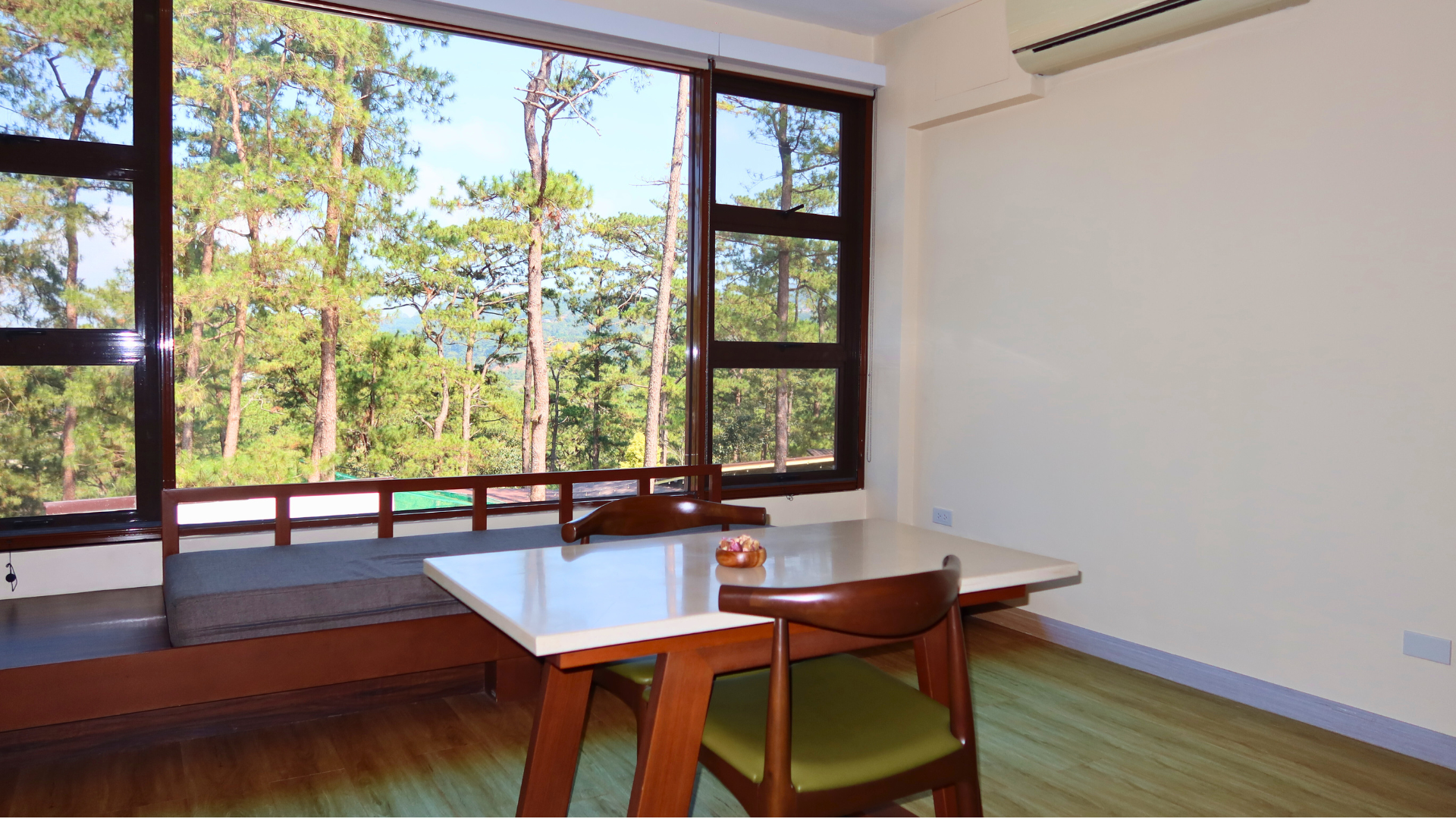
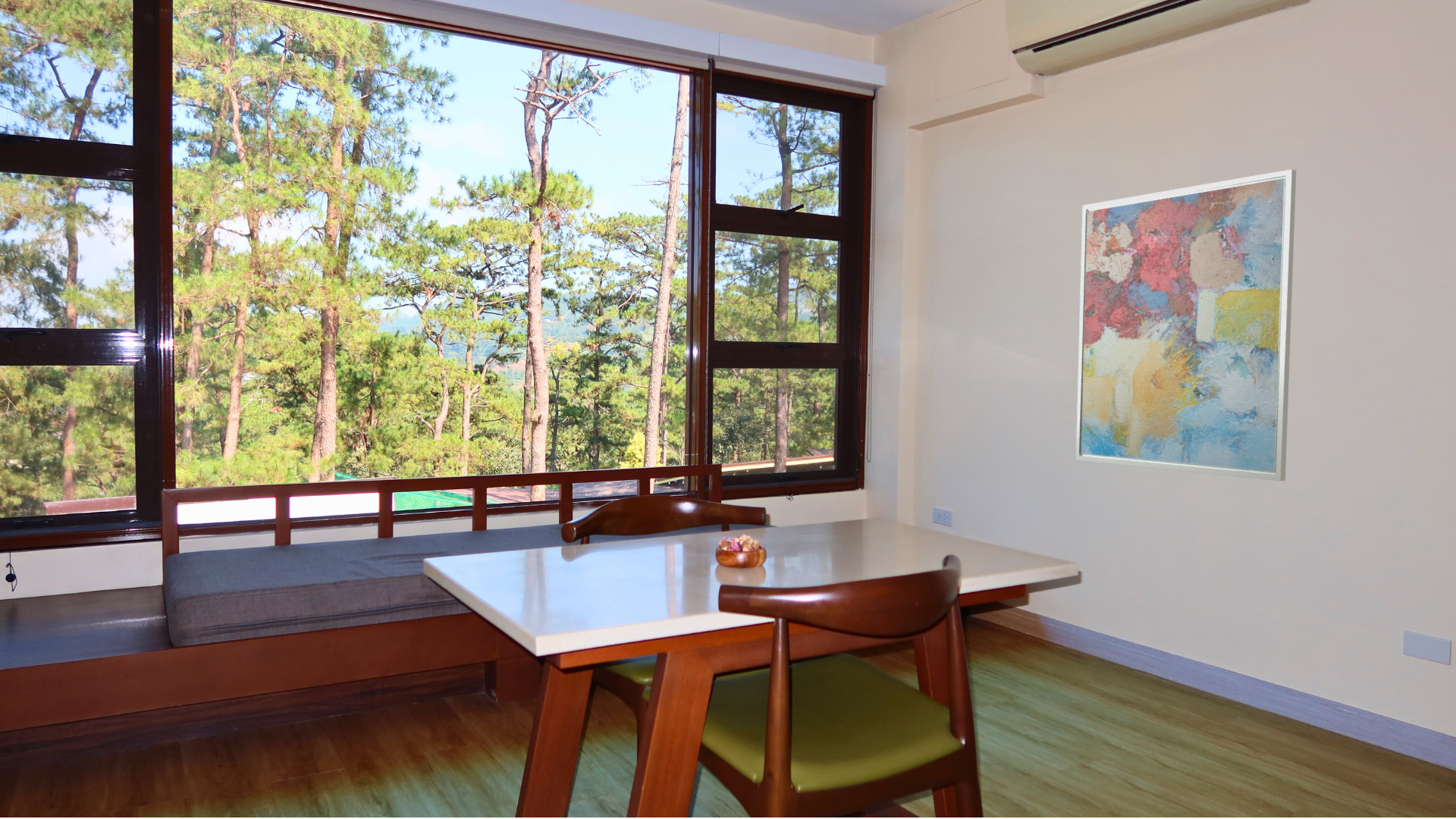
+ wall art (1174, 330)
